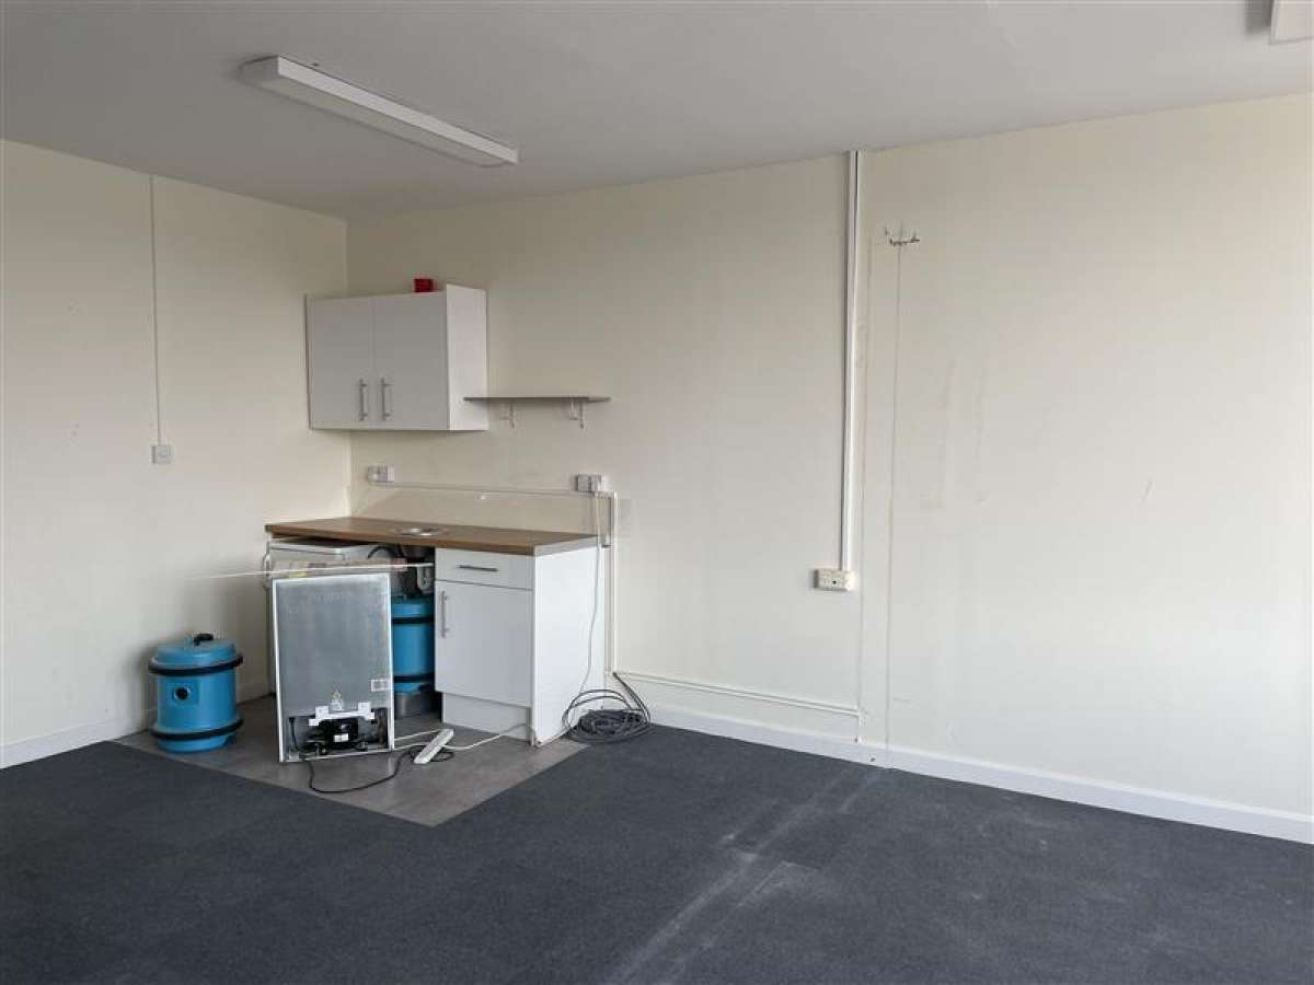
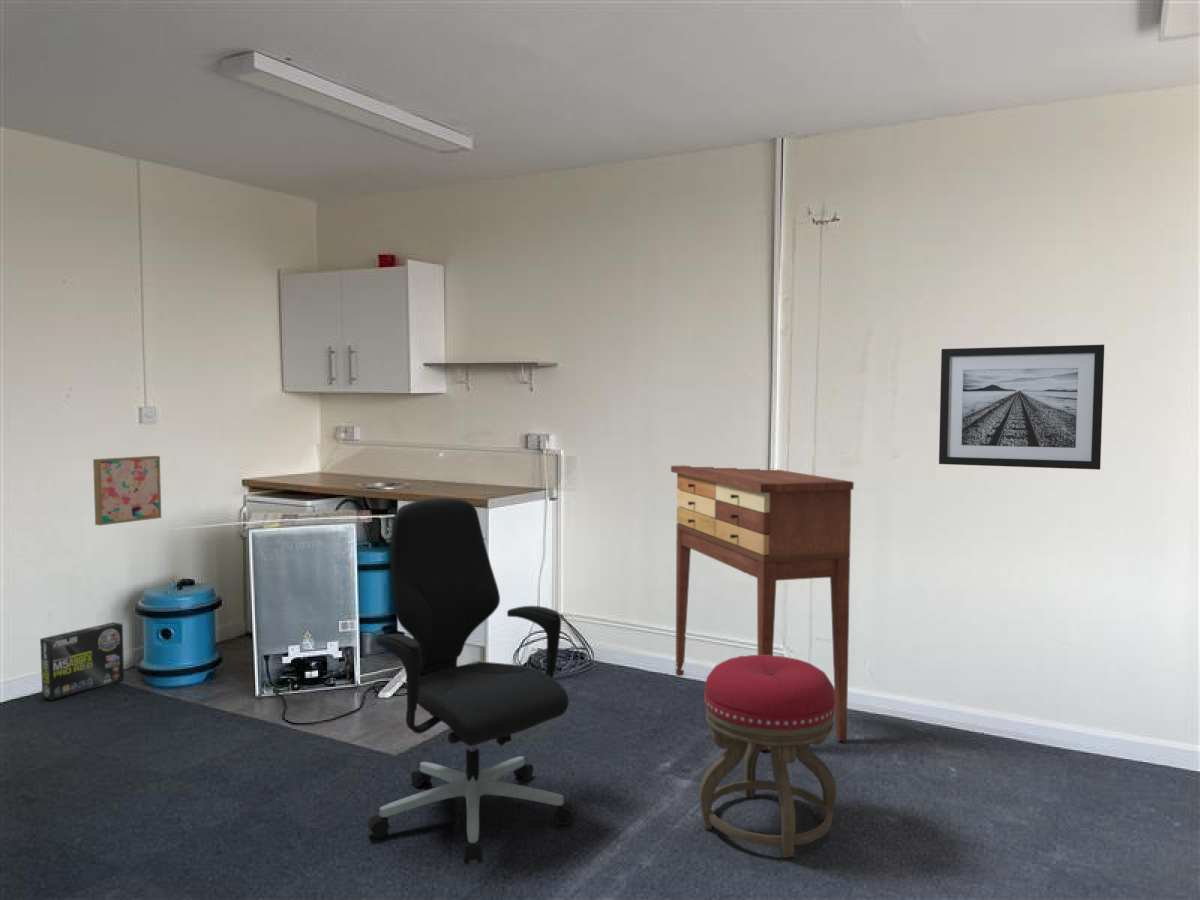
+ office chair (467, 664)
+ wall art (1018, 406)
+ wall art (128, 489)
+ console table (757, 589)
+ stool (768, 744)
+ box (83, 659)
